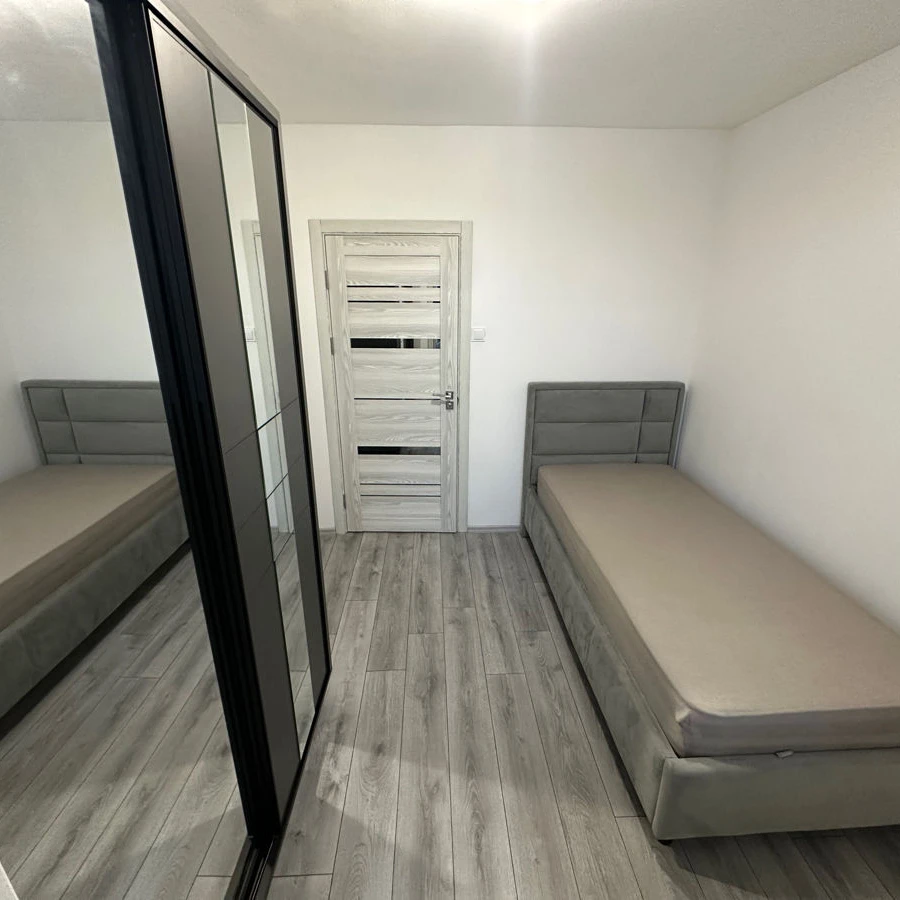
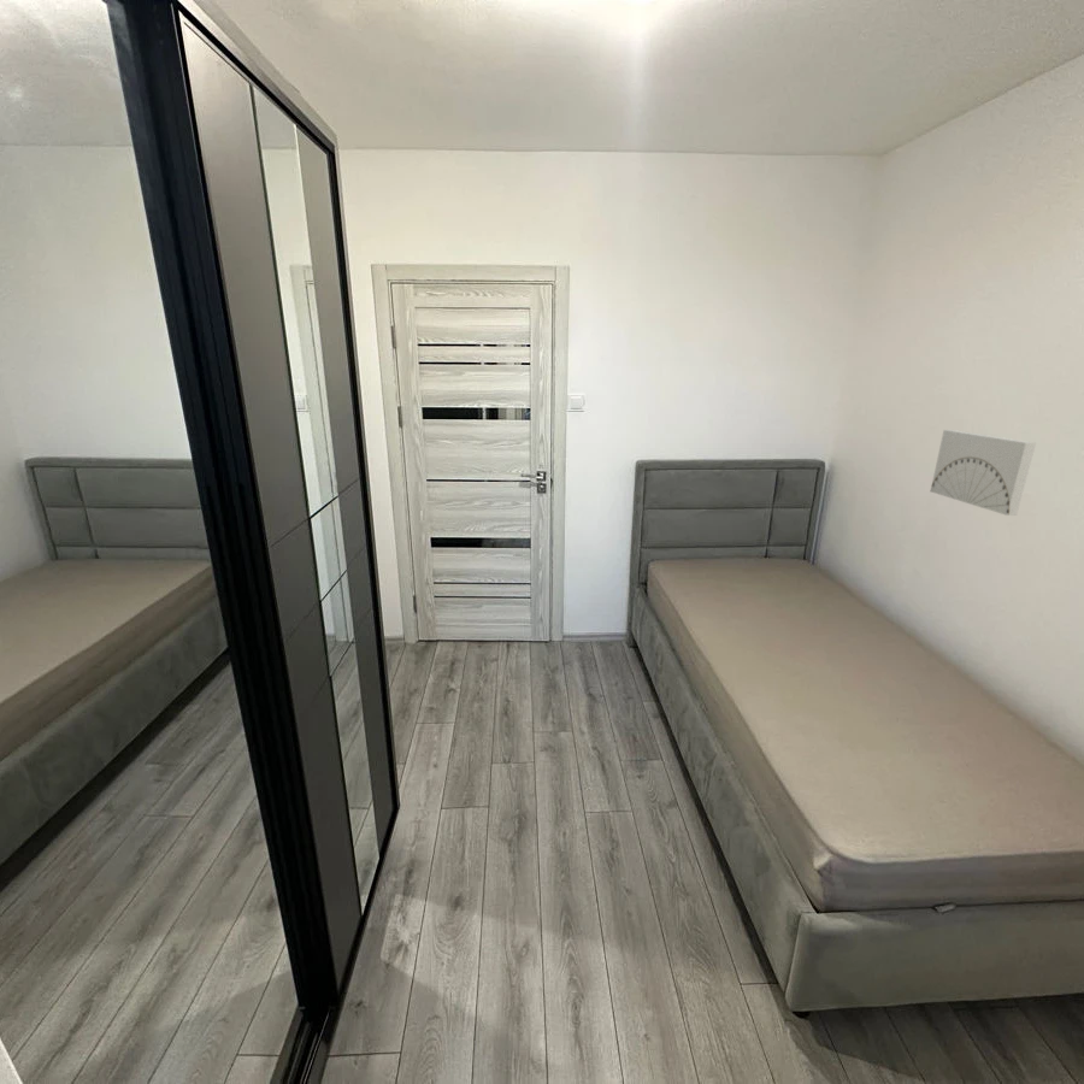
+ wall art (977, 470)
